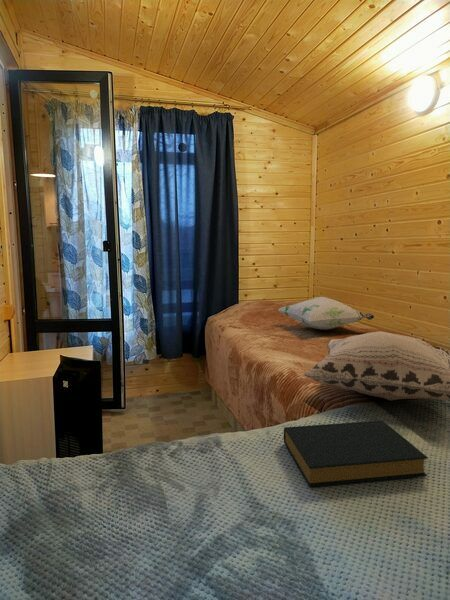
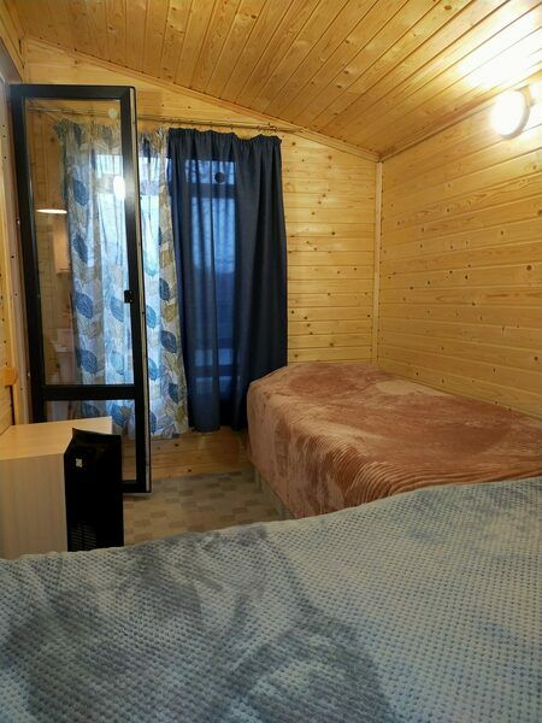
- decorative pillow (323, 313)
- hardback book (349, 449)
- decorative pillow (385, 363)
